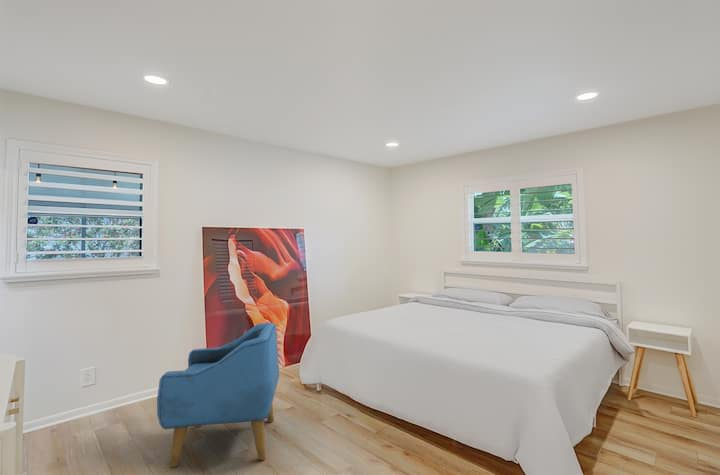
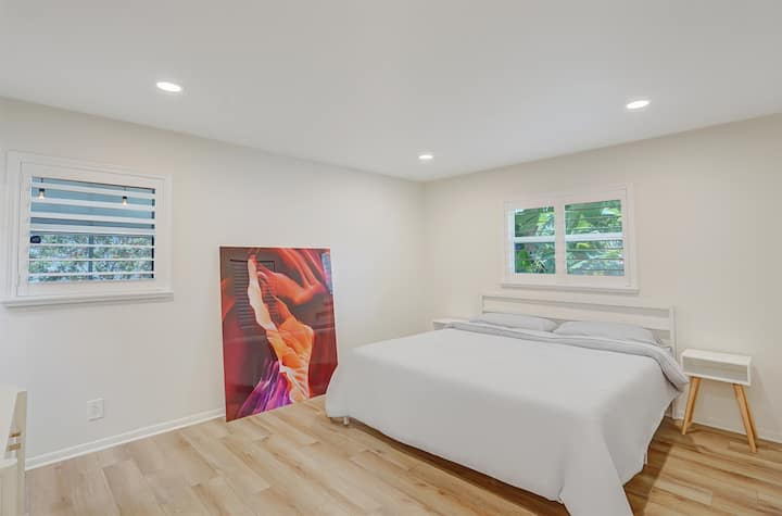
- armchair (223, 384)
